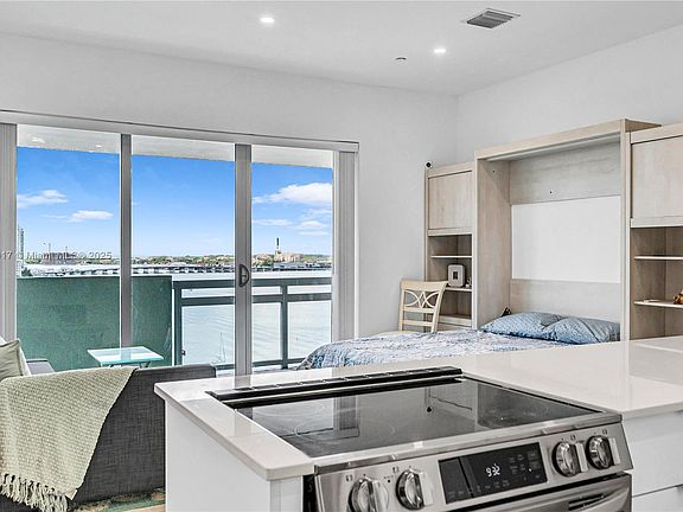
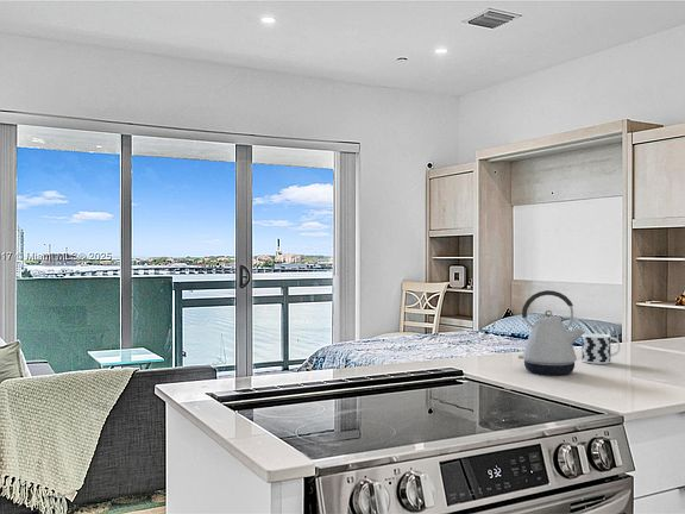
+ cup (601, 349)
+ kettle (551, 331)
